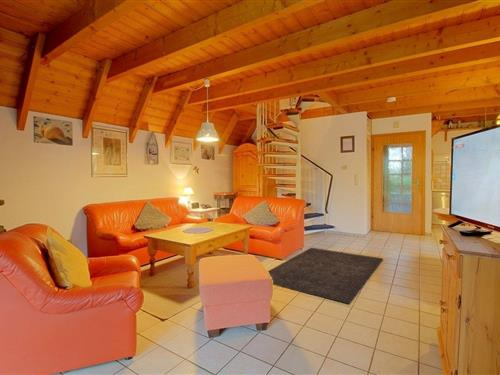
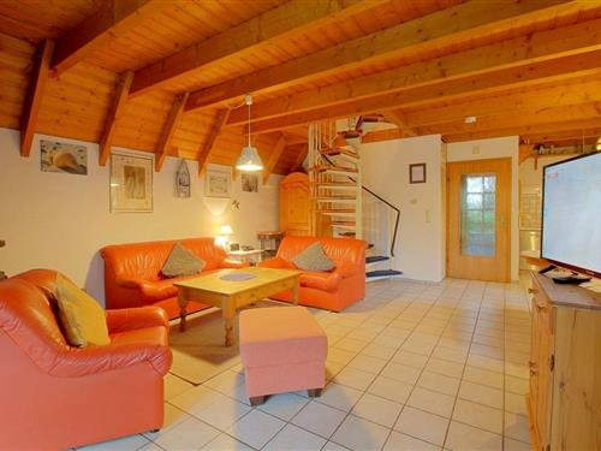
- rug (324, 267)
